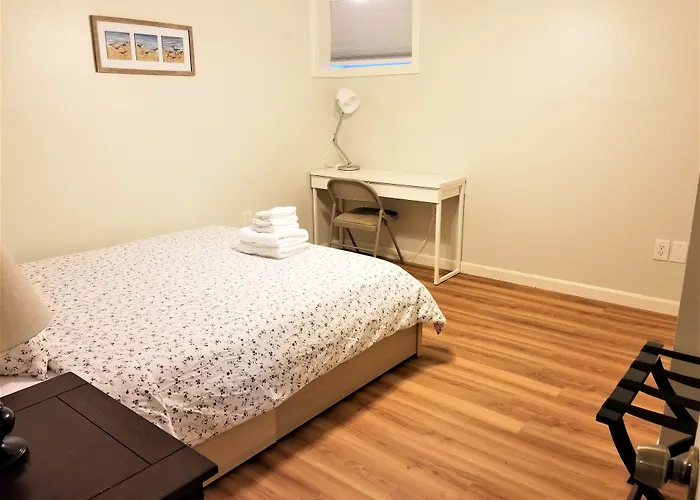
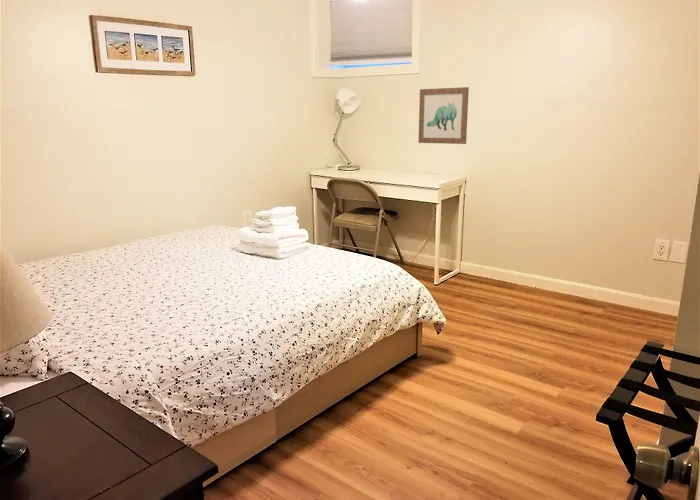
+ wall art (442, 116)
